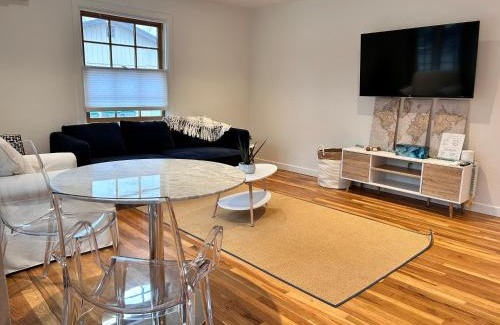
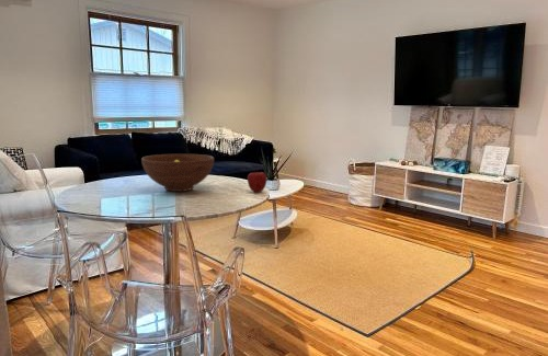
+ fruit bowl (179, 173)
+ apple (256, 181)
